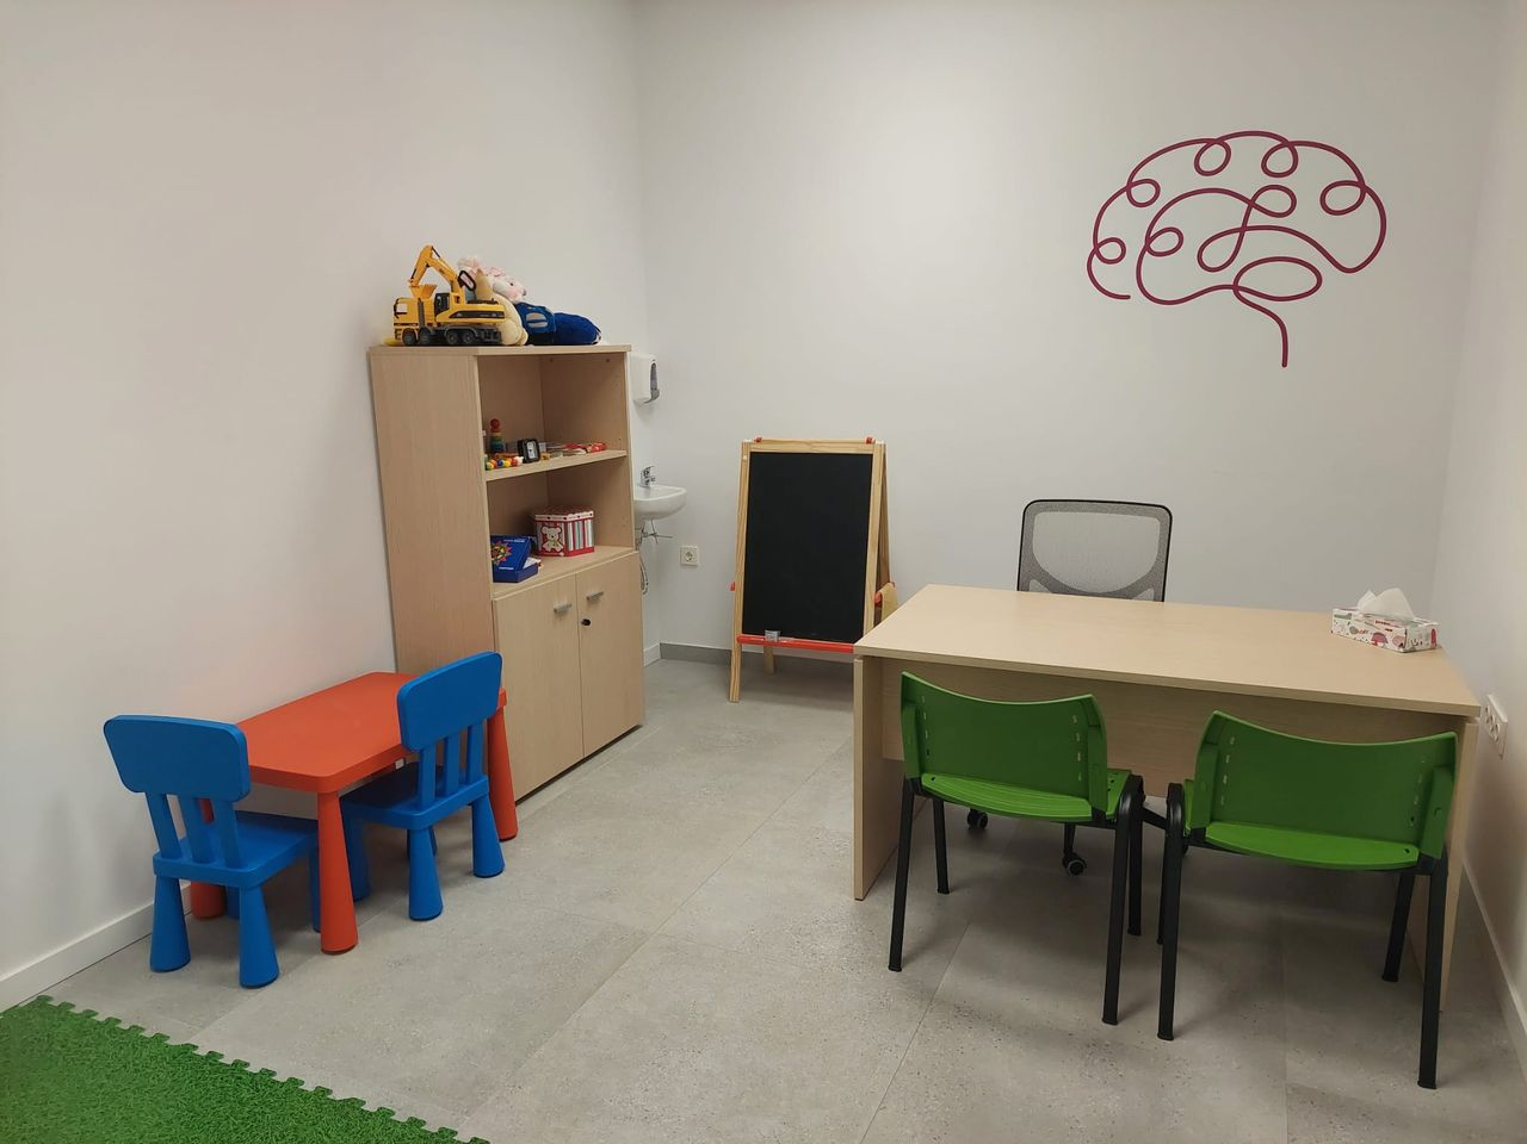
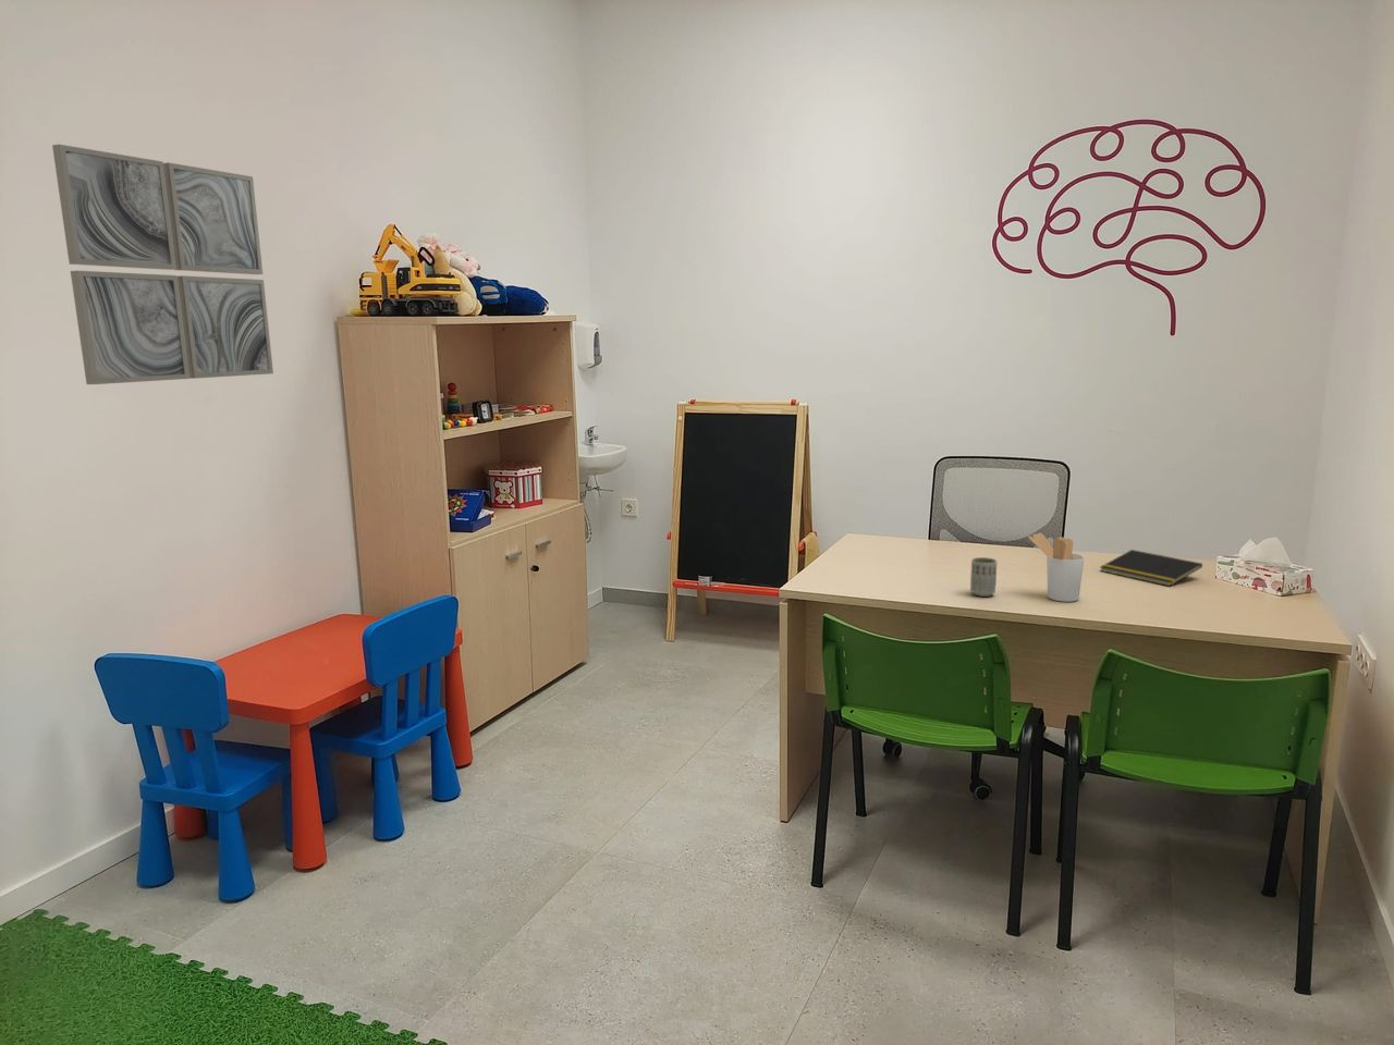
+ cup (983, 577)
+ notepad (1150, 568)
+ utensil holder (1055, 565)
+ wall art (176, 276)
